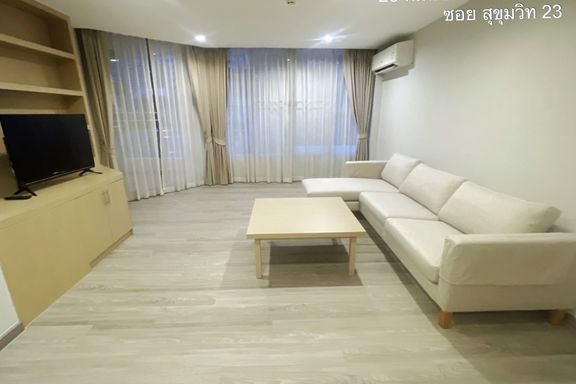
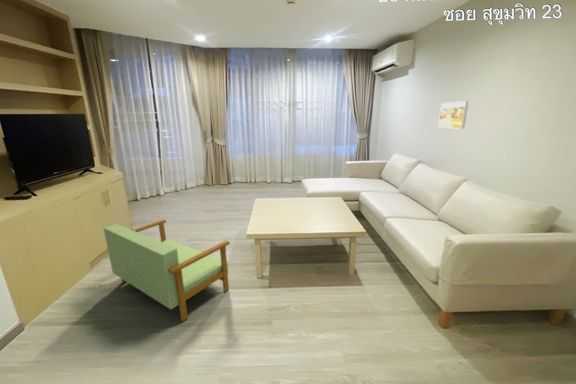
+ sofa (168, 258)
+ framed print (452, 115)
